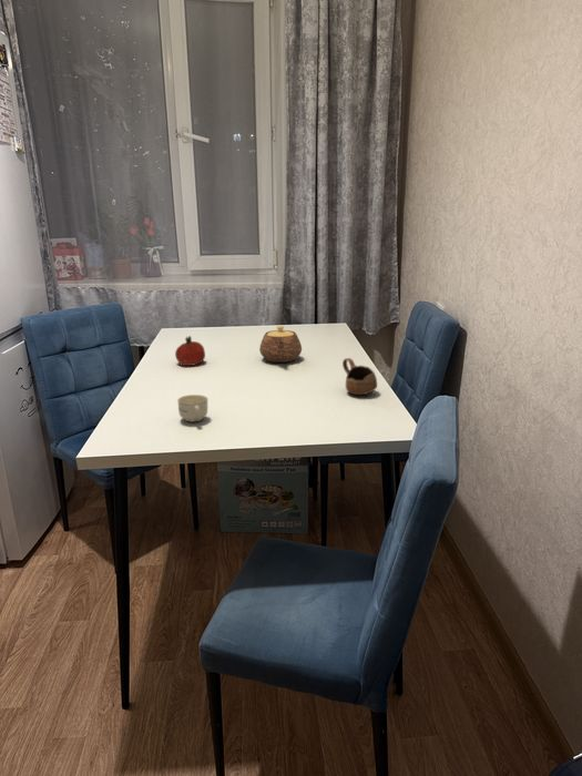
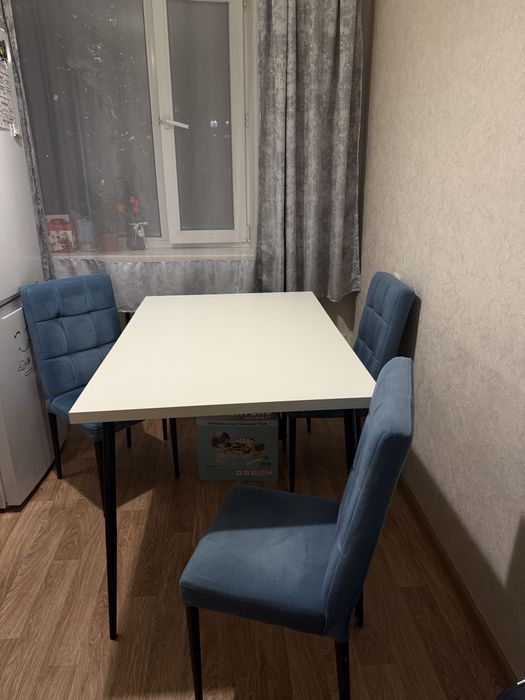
- cup (359, 376)
- teapot (280, 343)
- cup (193, 410)
- fruit (190, 349)
